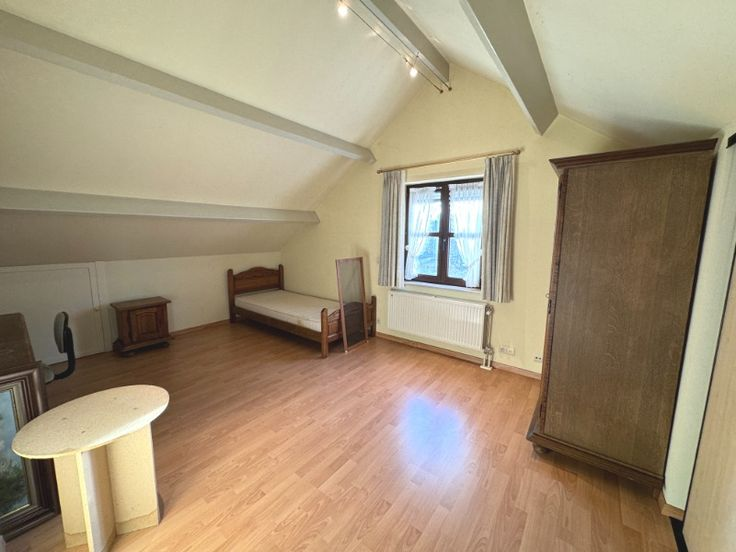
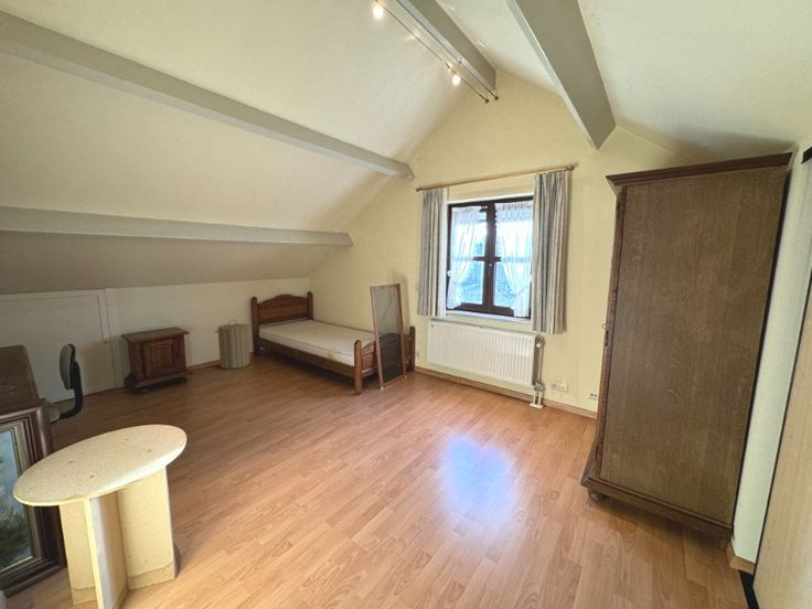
+ laundry hamper (234, 342)
